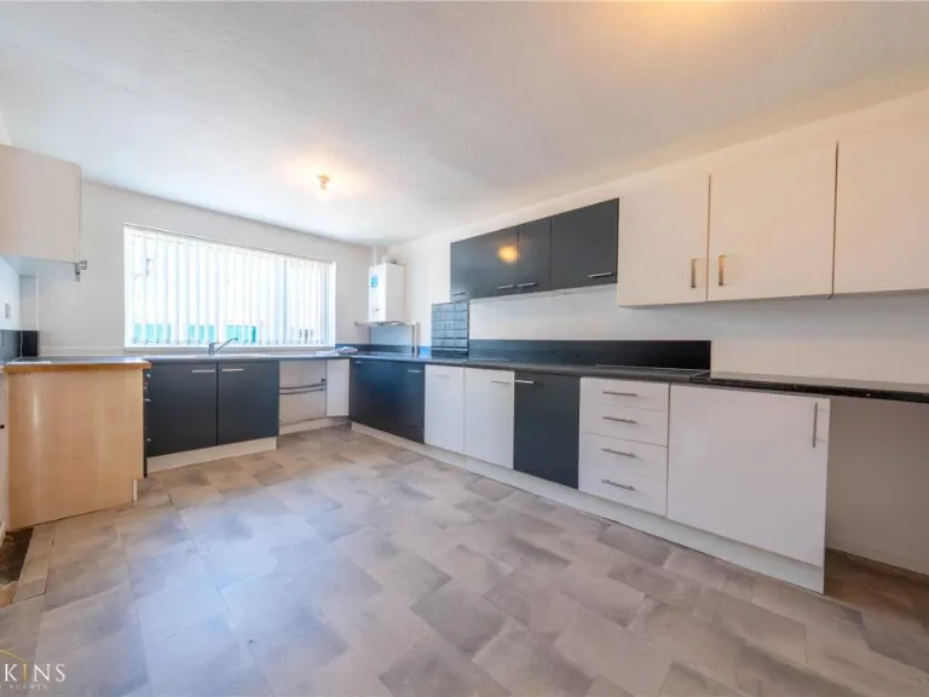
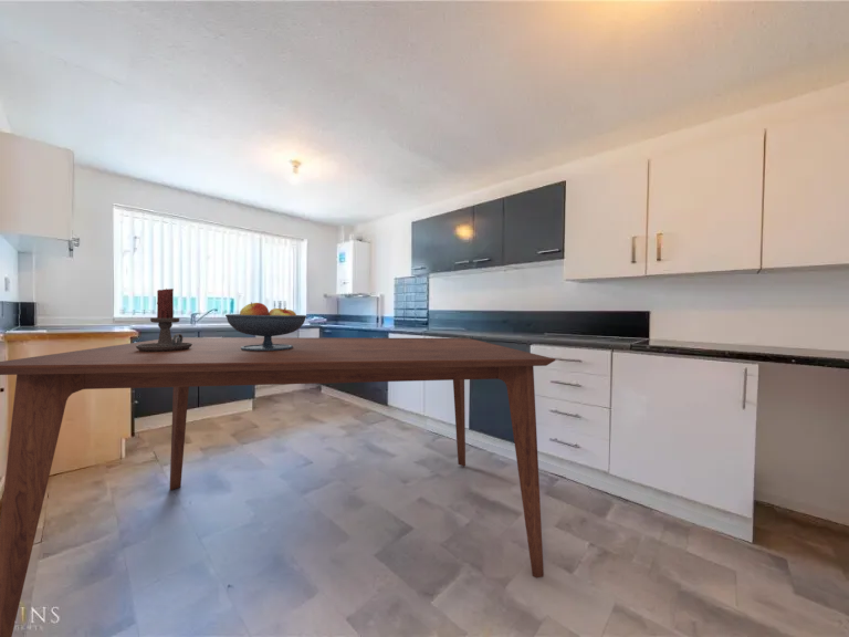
+ fruit bowl (268, 325)
+ dining table (324, 383)
+ candle holder (168, 317)
